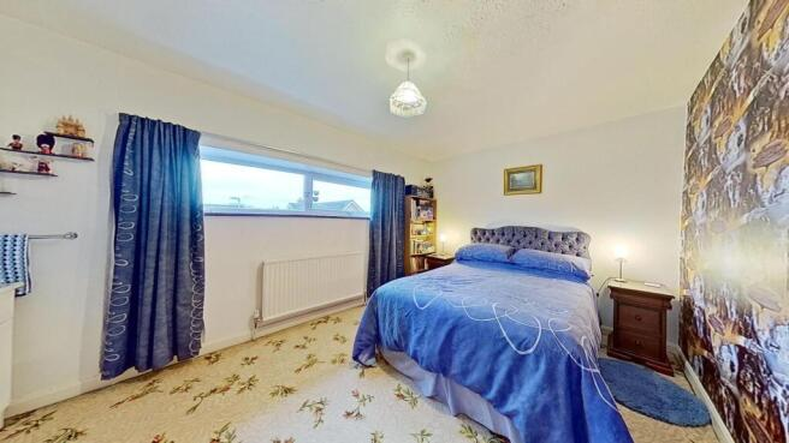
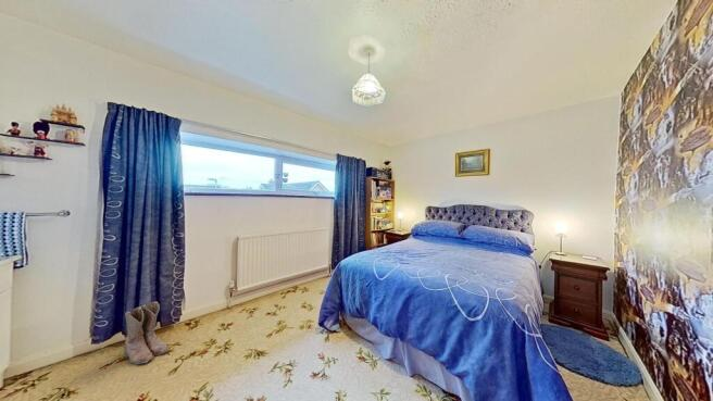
+ boots (147, 329)
